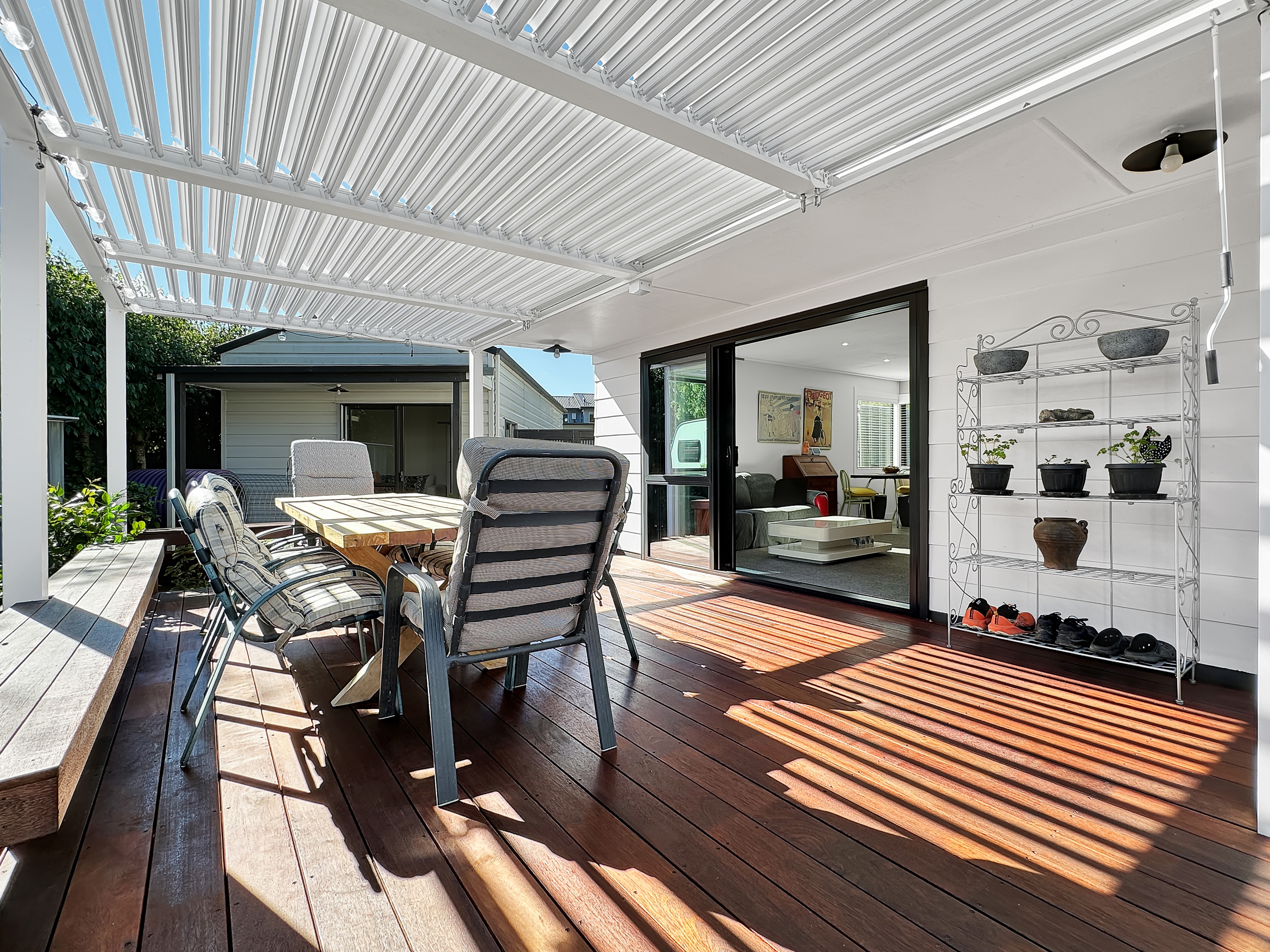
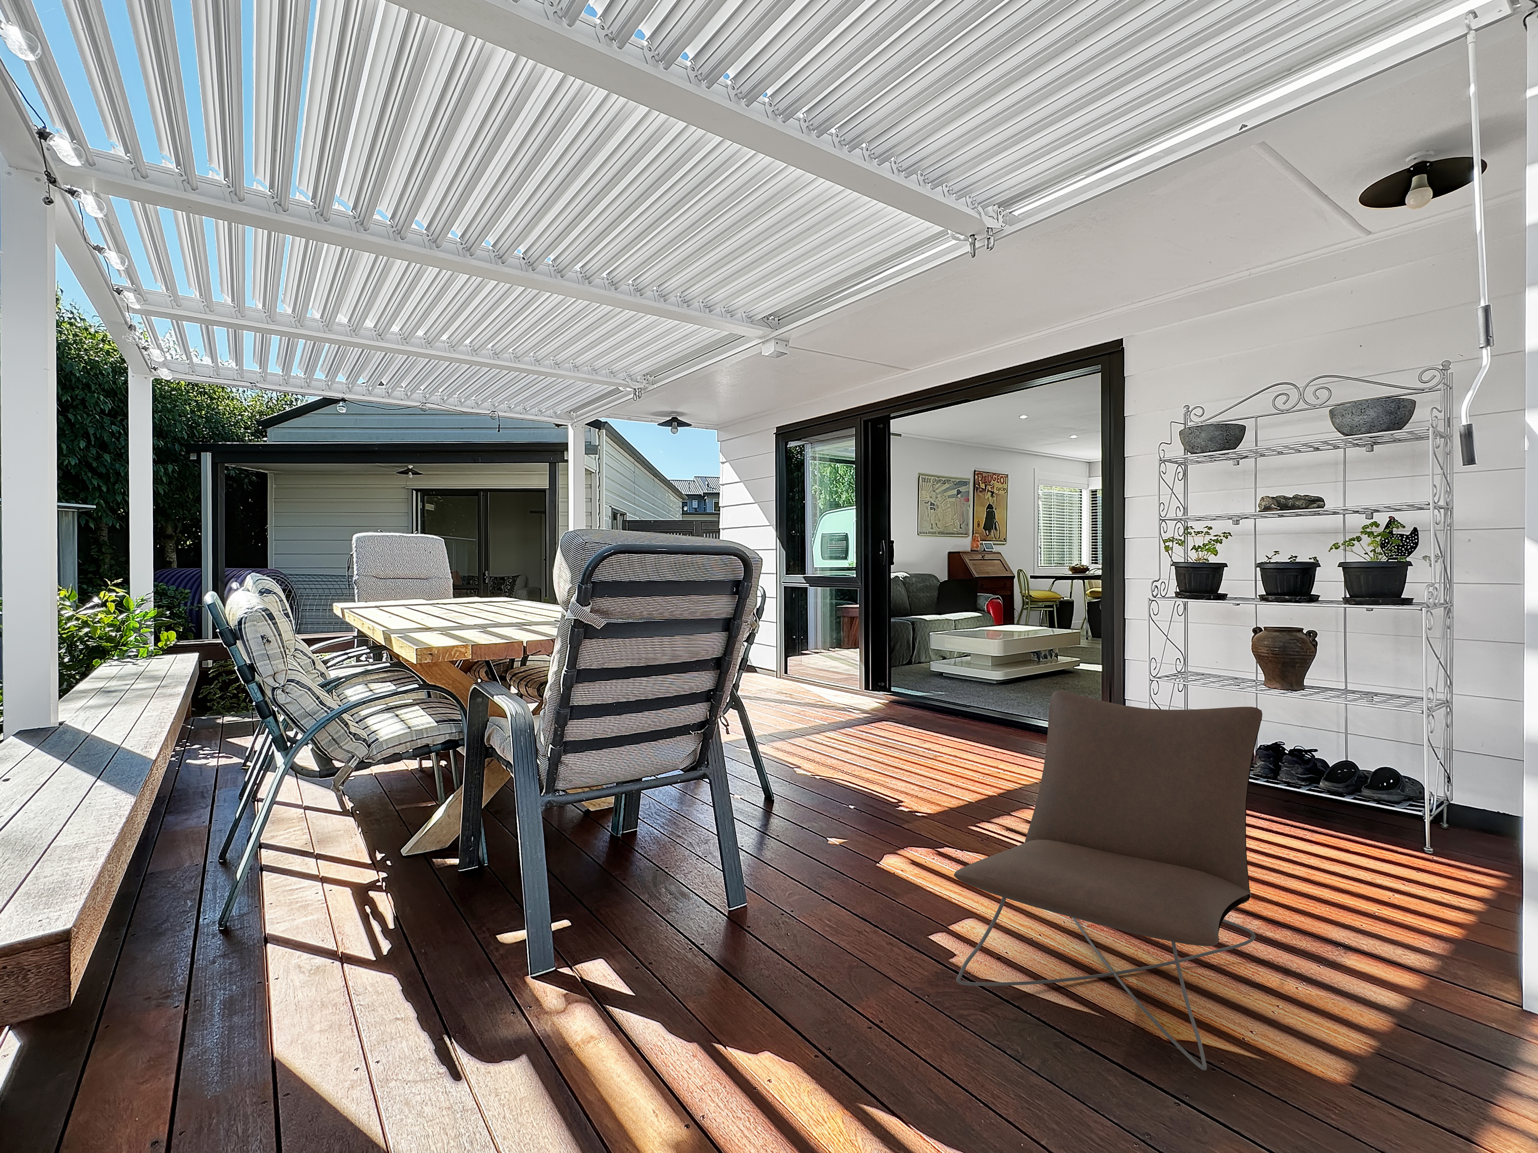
+ lounge chair (1113, 844)
